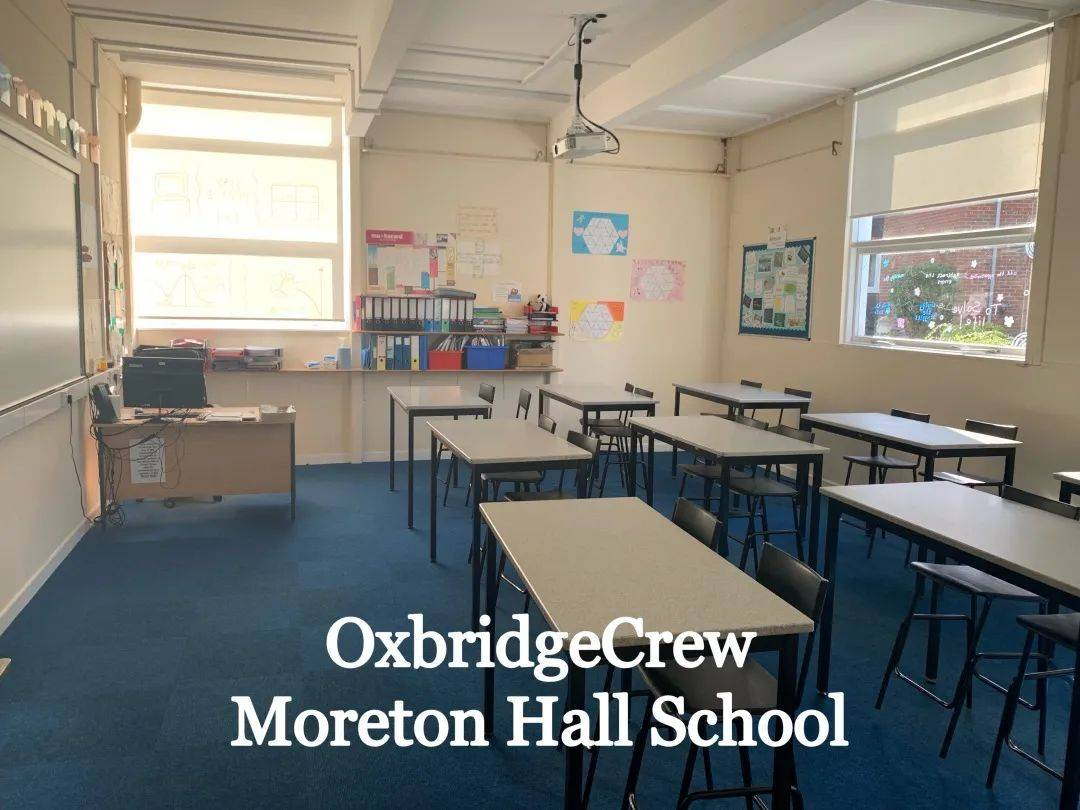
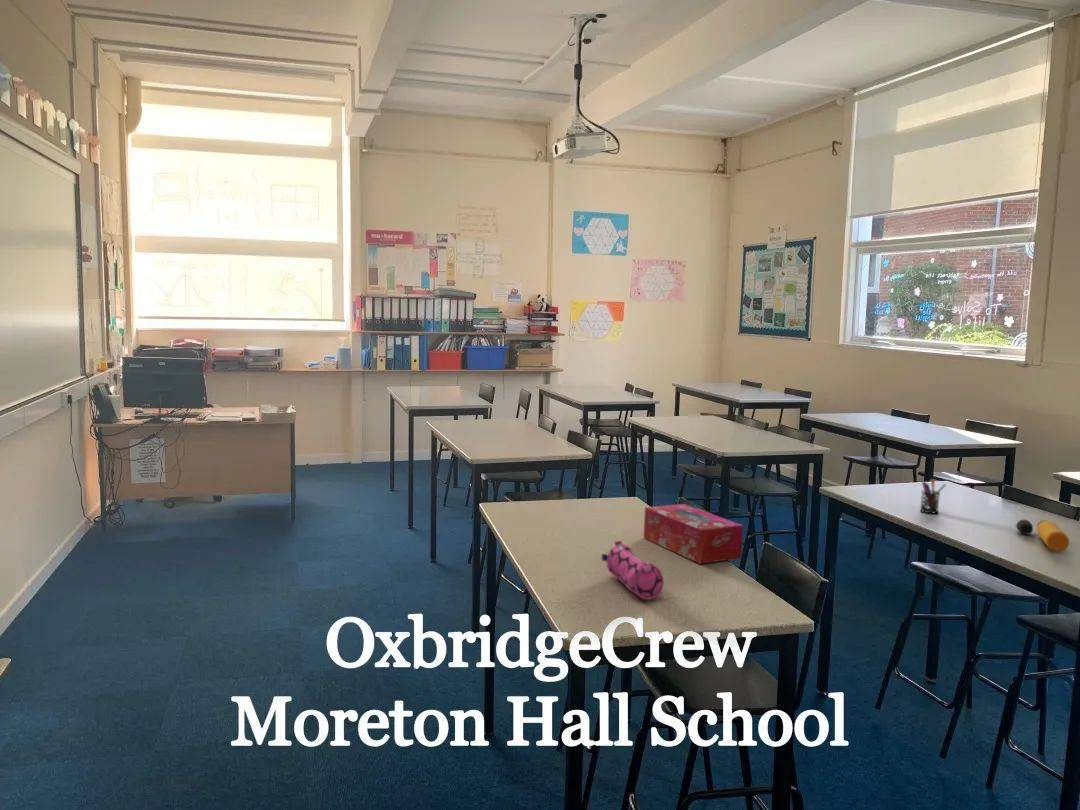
+ water bottle (1040, 531)
+ tissue box (691, 531)
+ pen holder (932, 494)
+ pencil case (633, 569)
